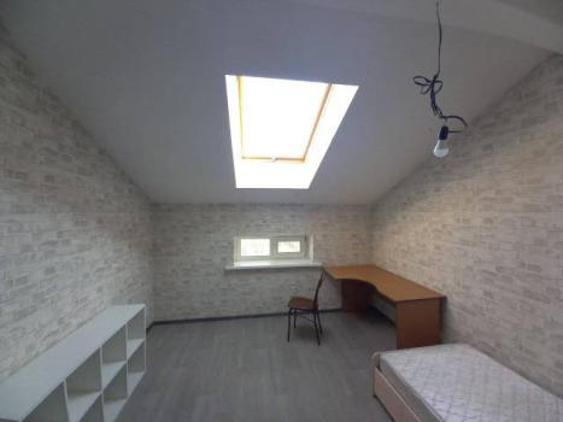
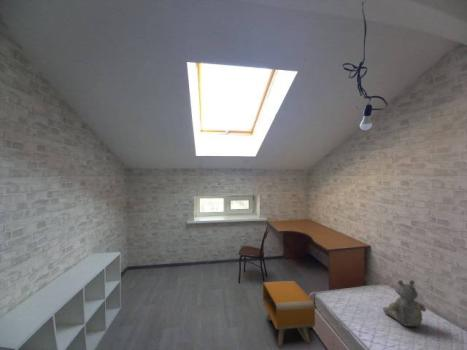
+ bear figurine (401, 298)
+ nightstand (286, 310)
